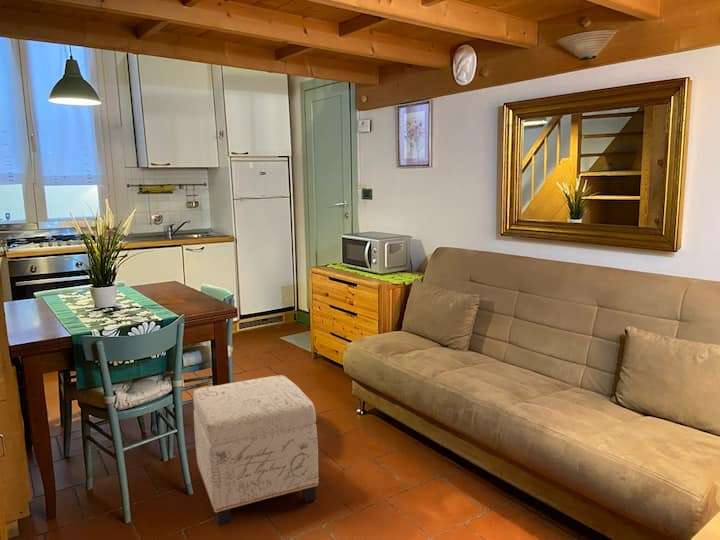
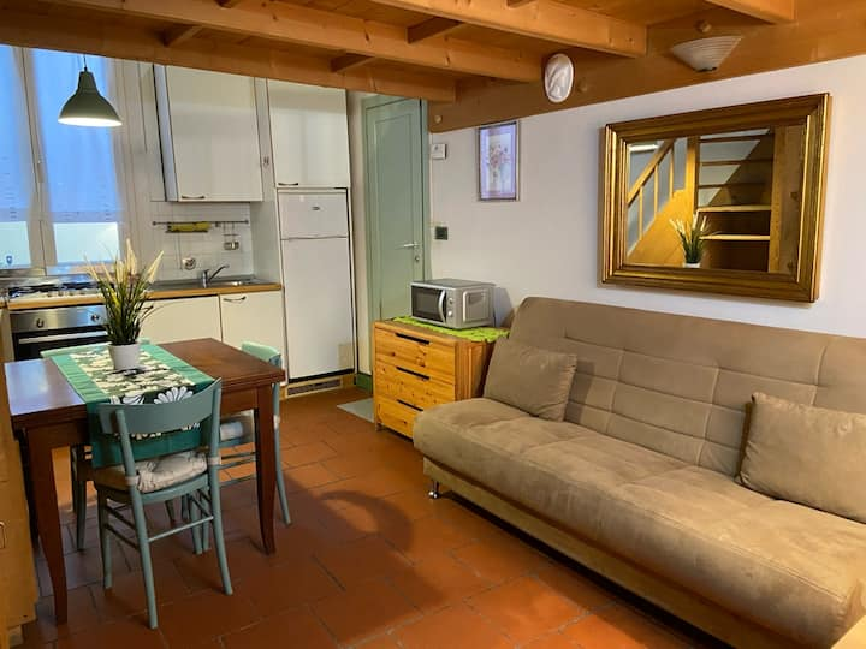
- ottoman (253, 441)
